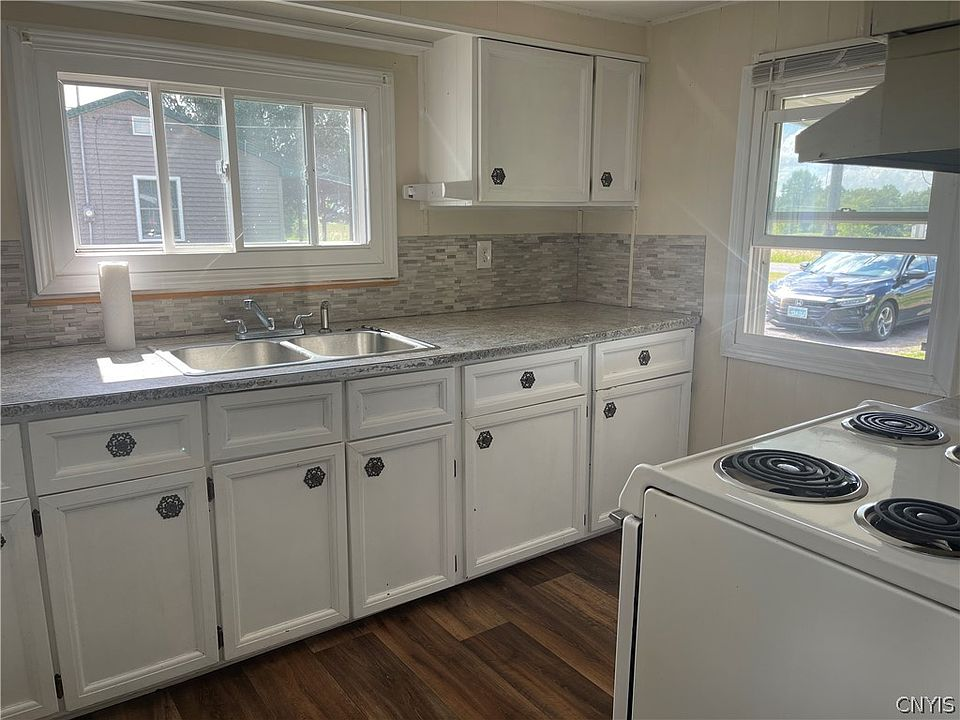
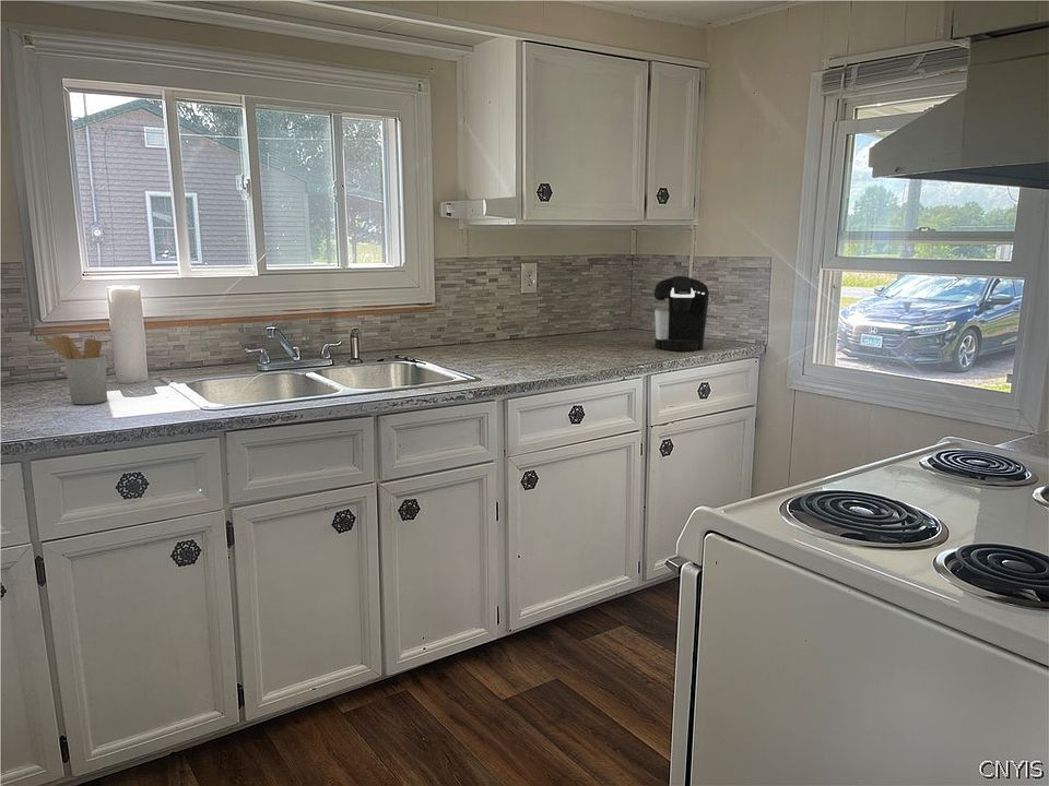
+ coffee maker (680, 312)
+ utensil holder (78, 367)
